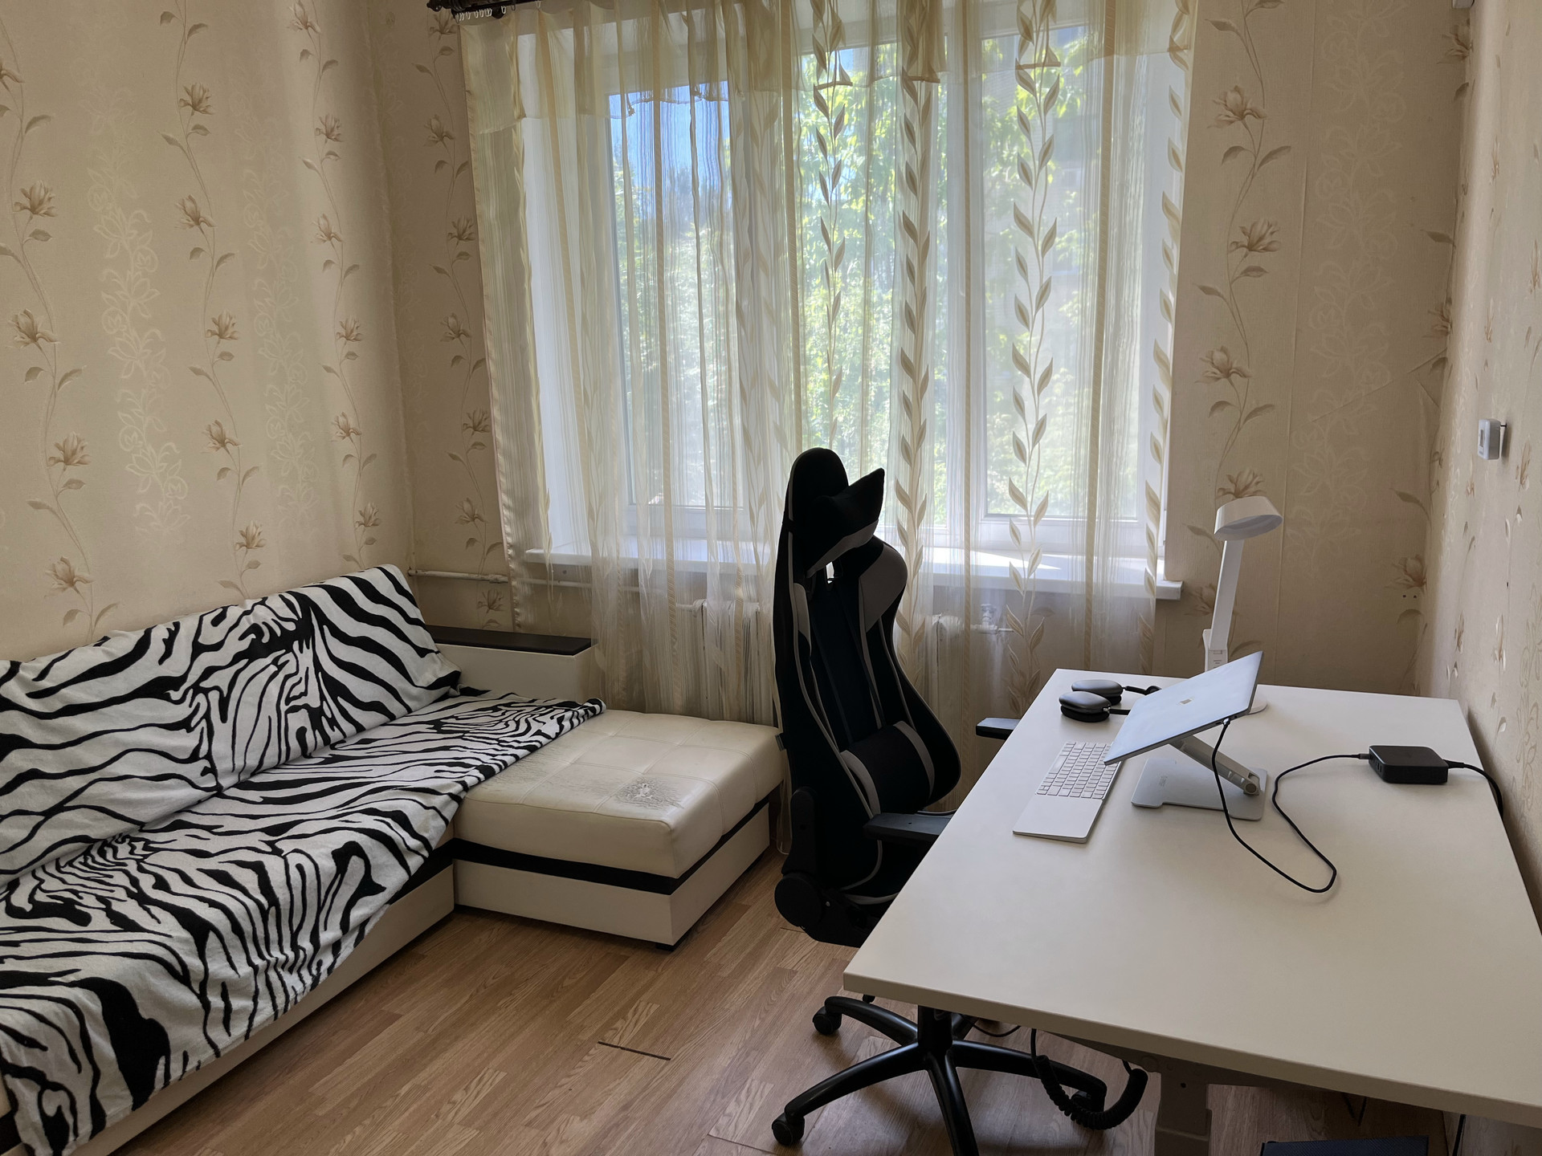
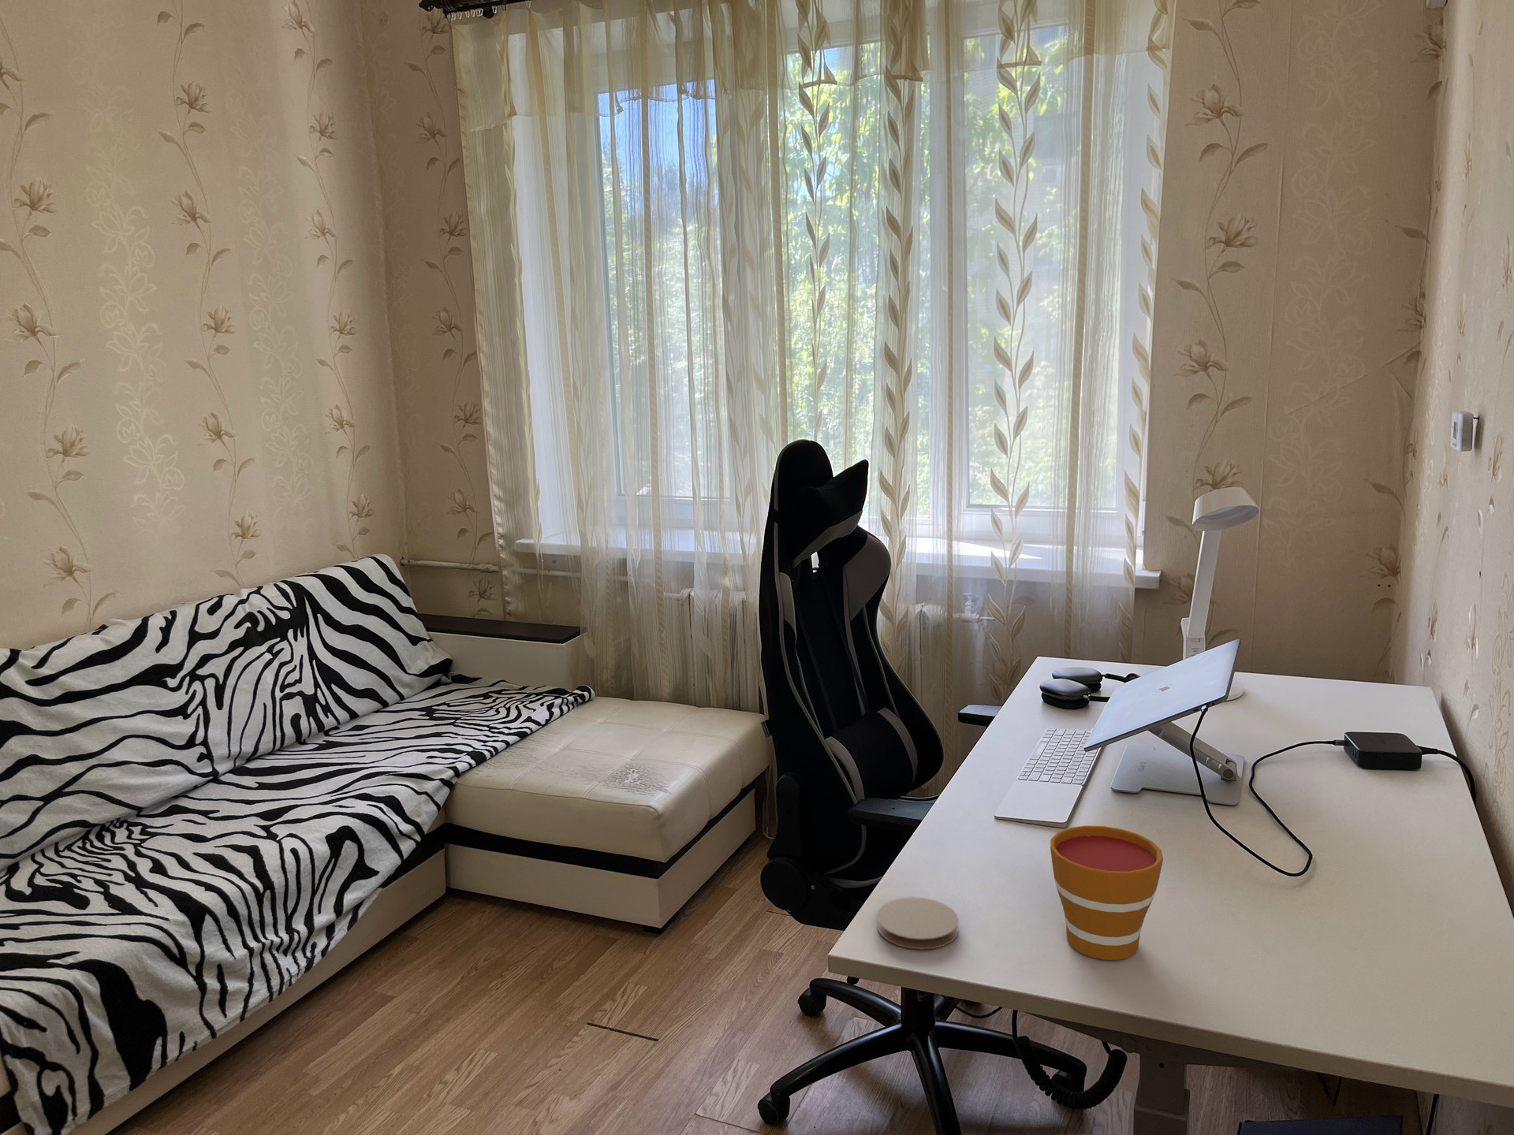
+ coaster (917, 923)
+ cup (1098, 889)
